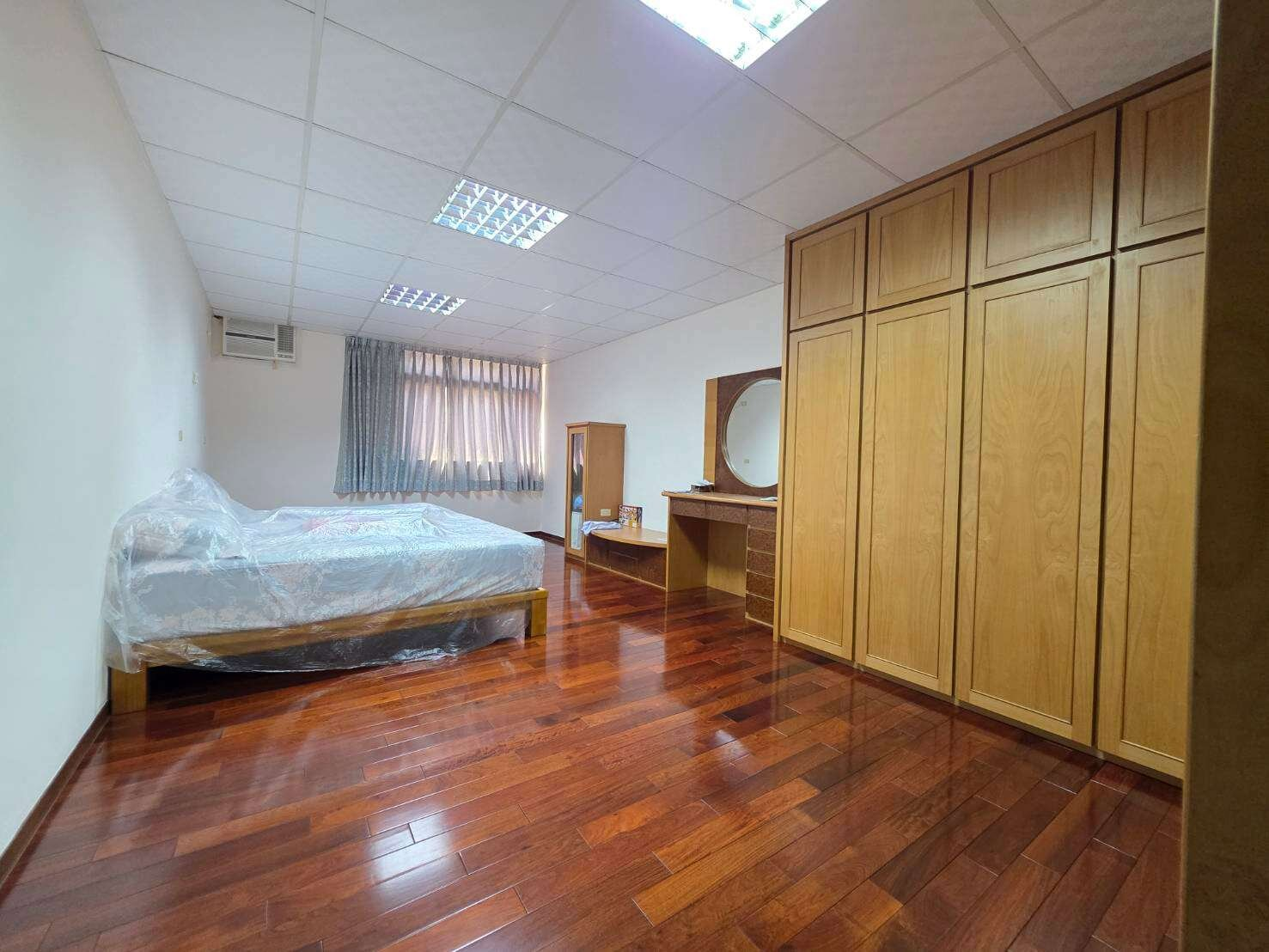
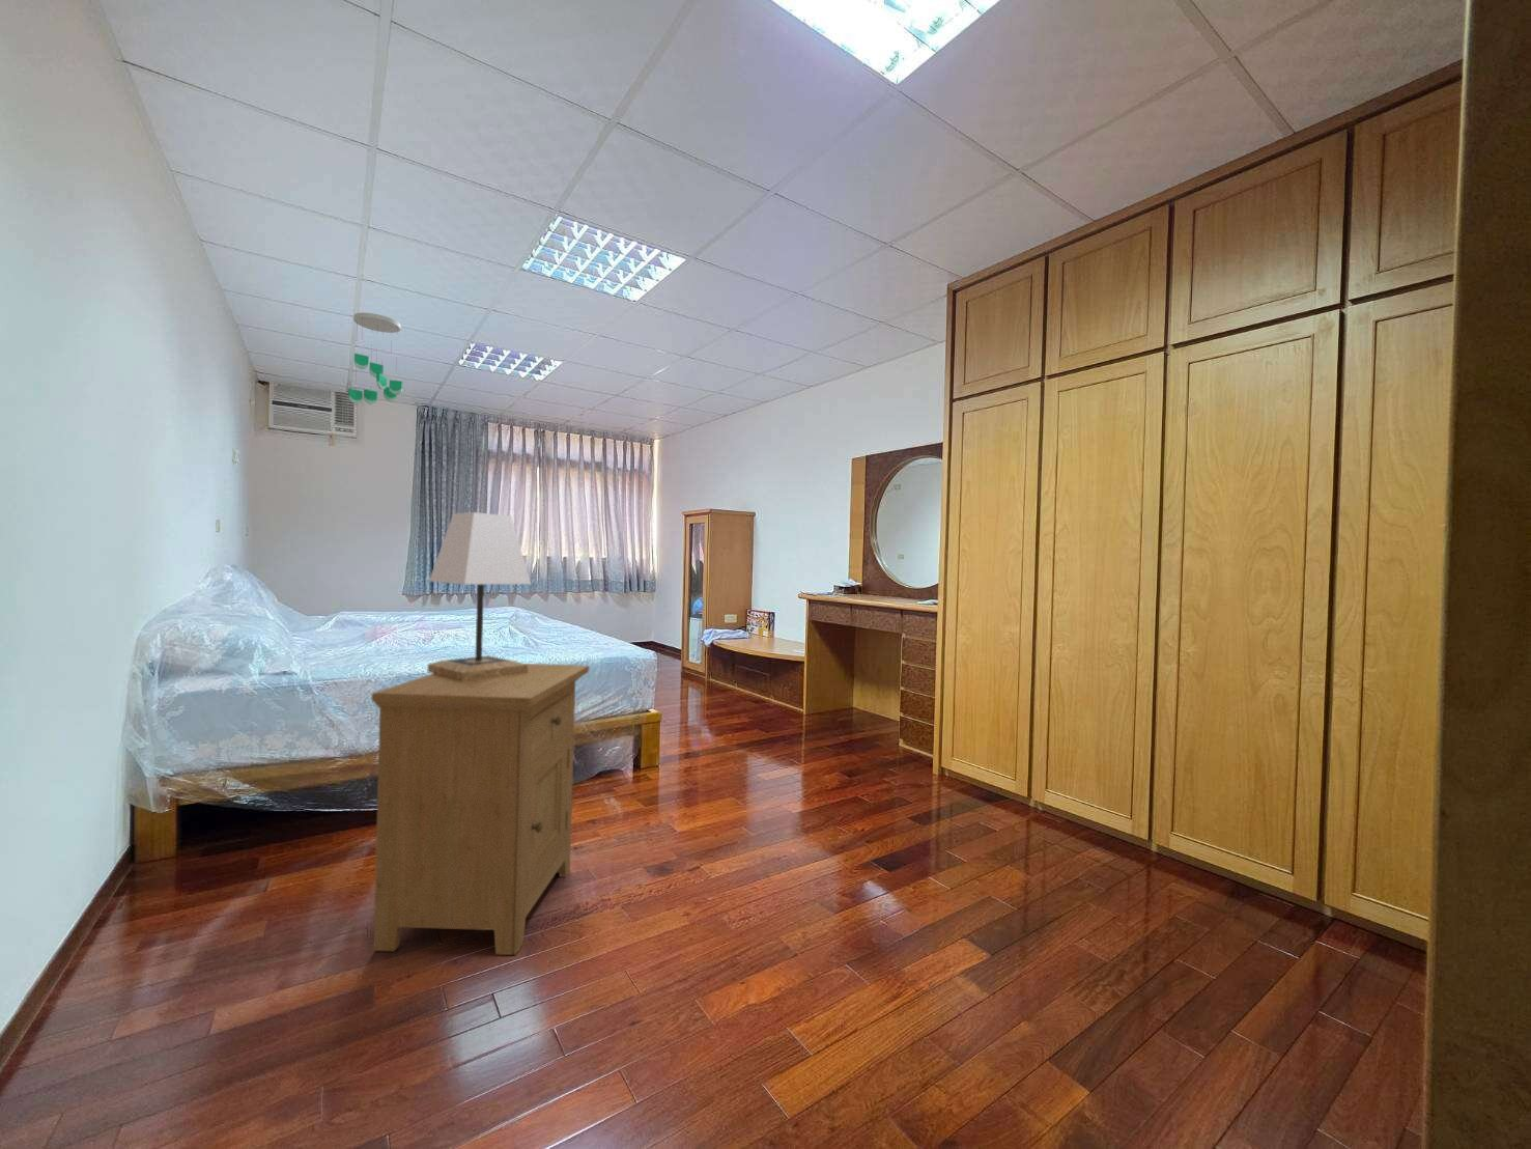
+ ceiling mobile (375, 363)
+ lamp (480, 593)
+ nightstand (492, 792)
